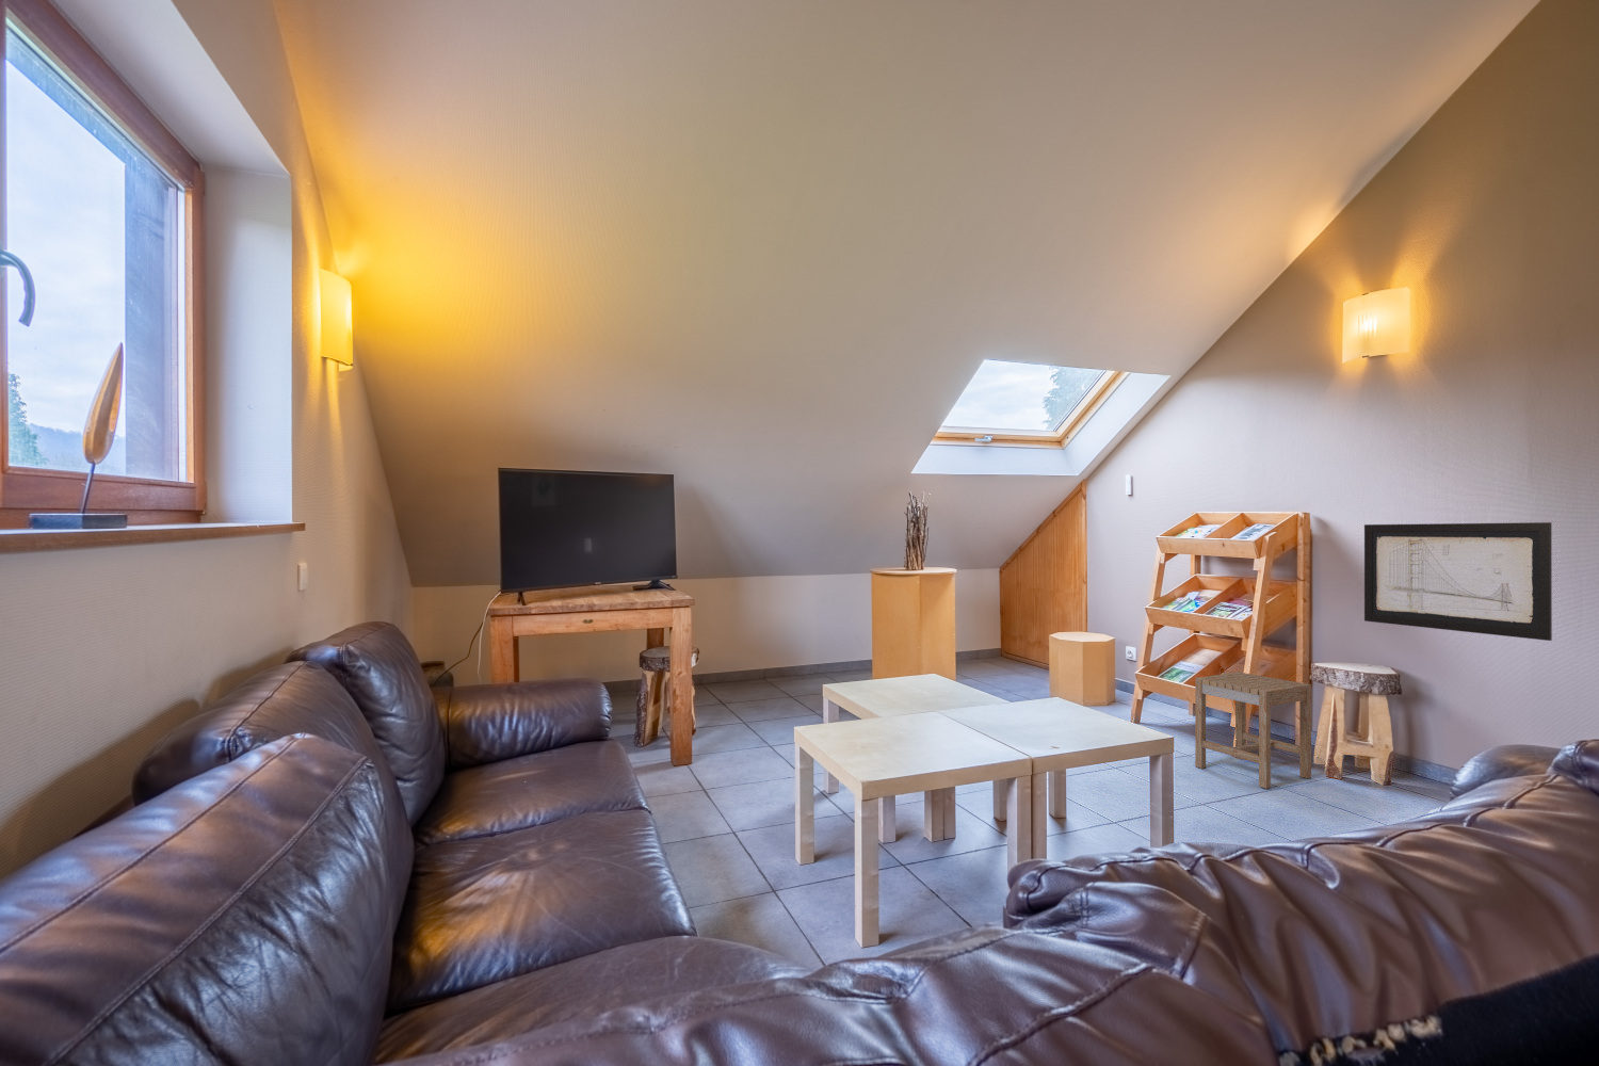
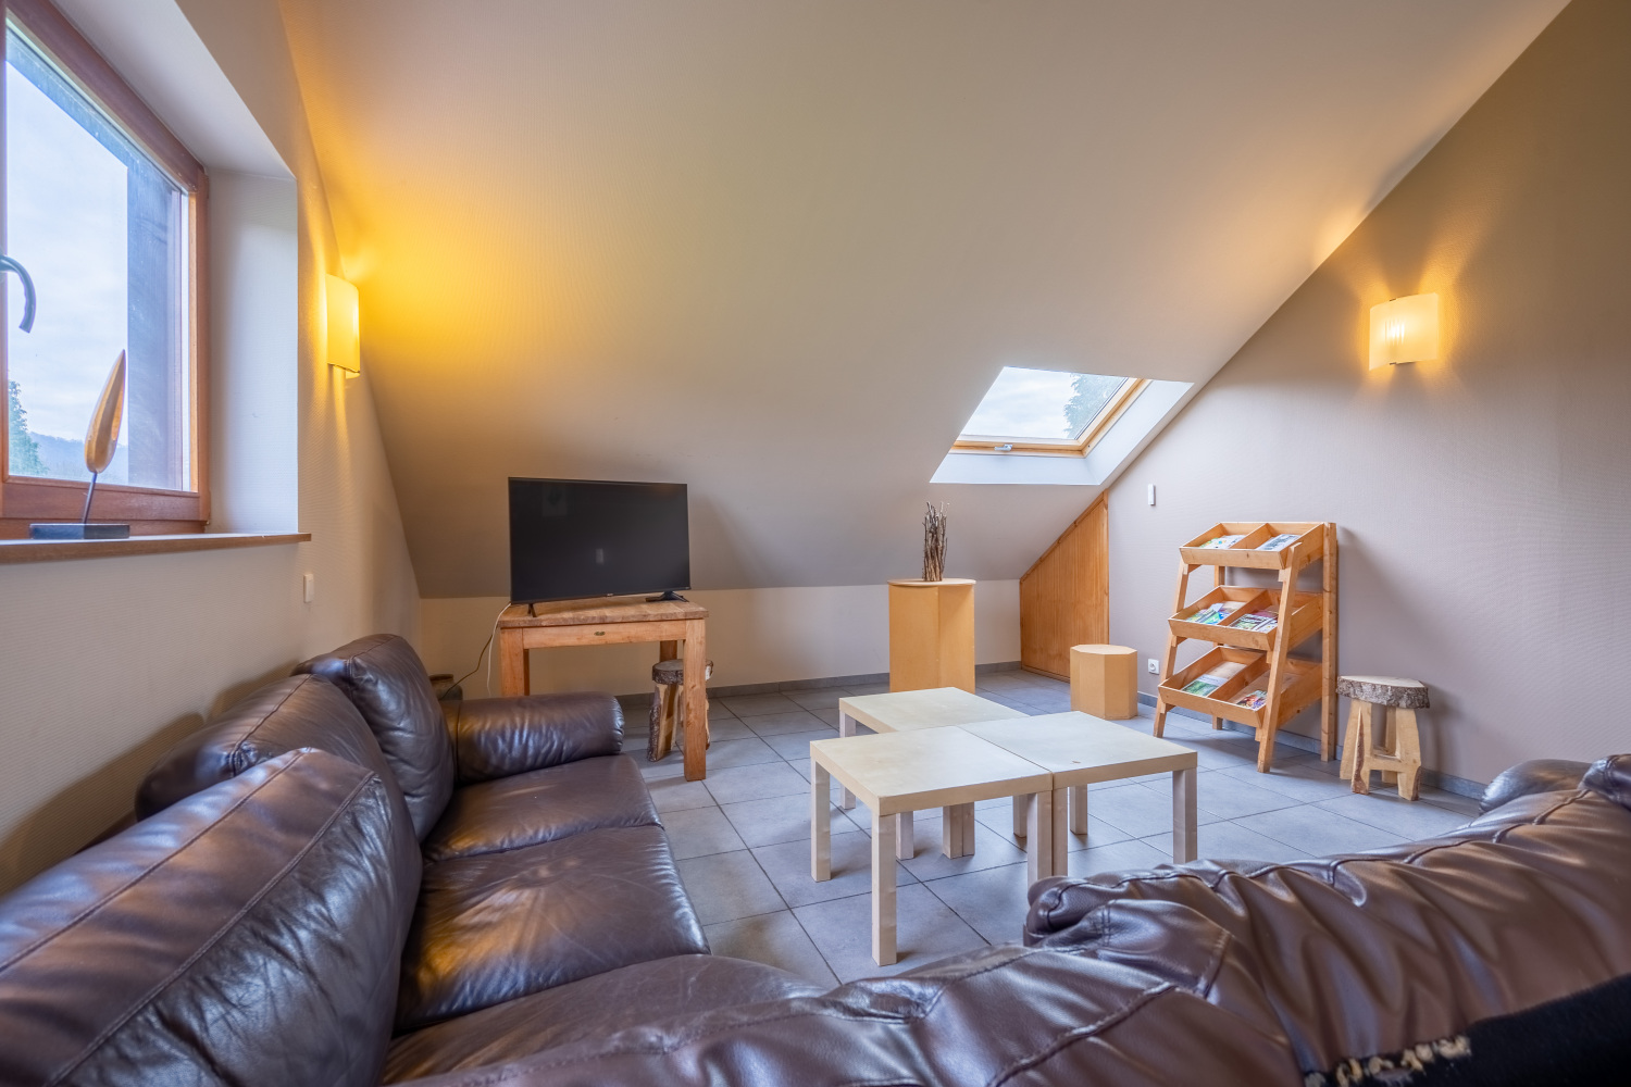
- stool (1246, 726)
- wall art (1448, 577)
